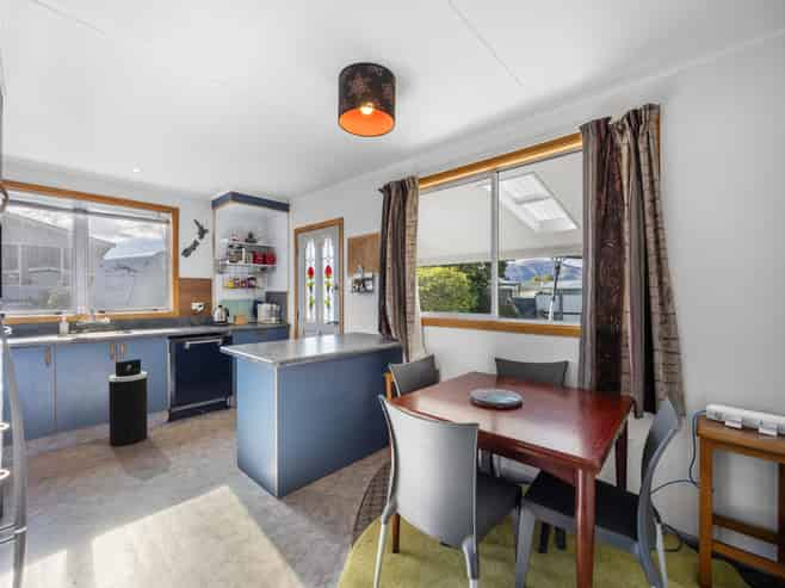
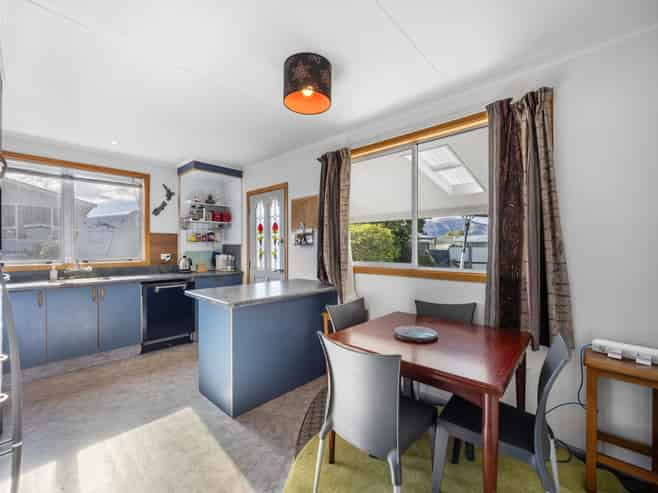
- trash can (128, 400)
